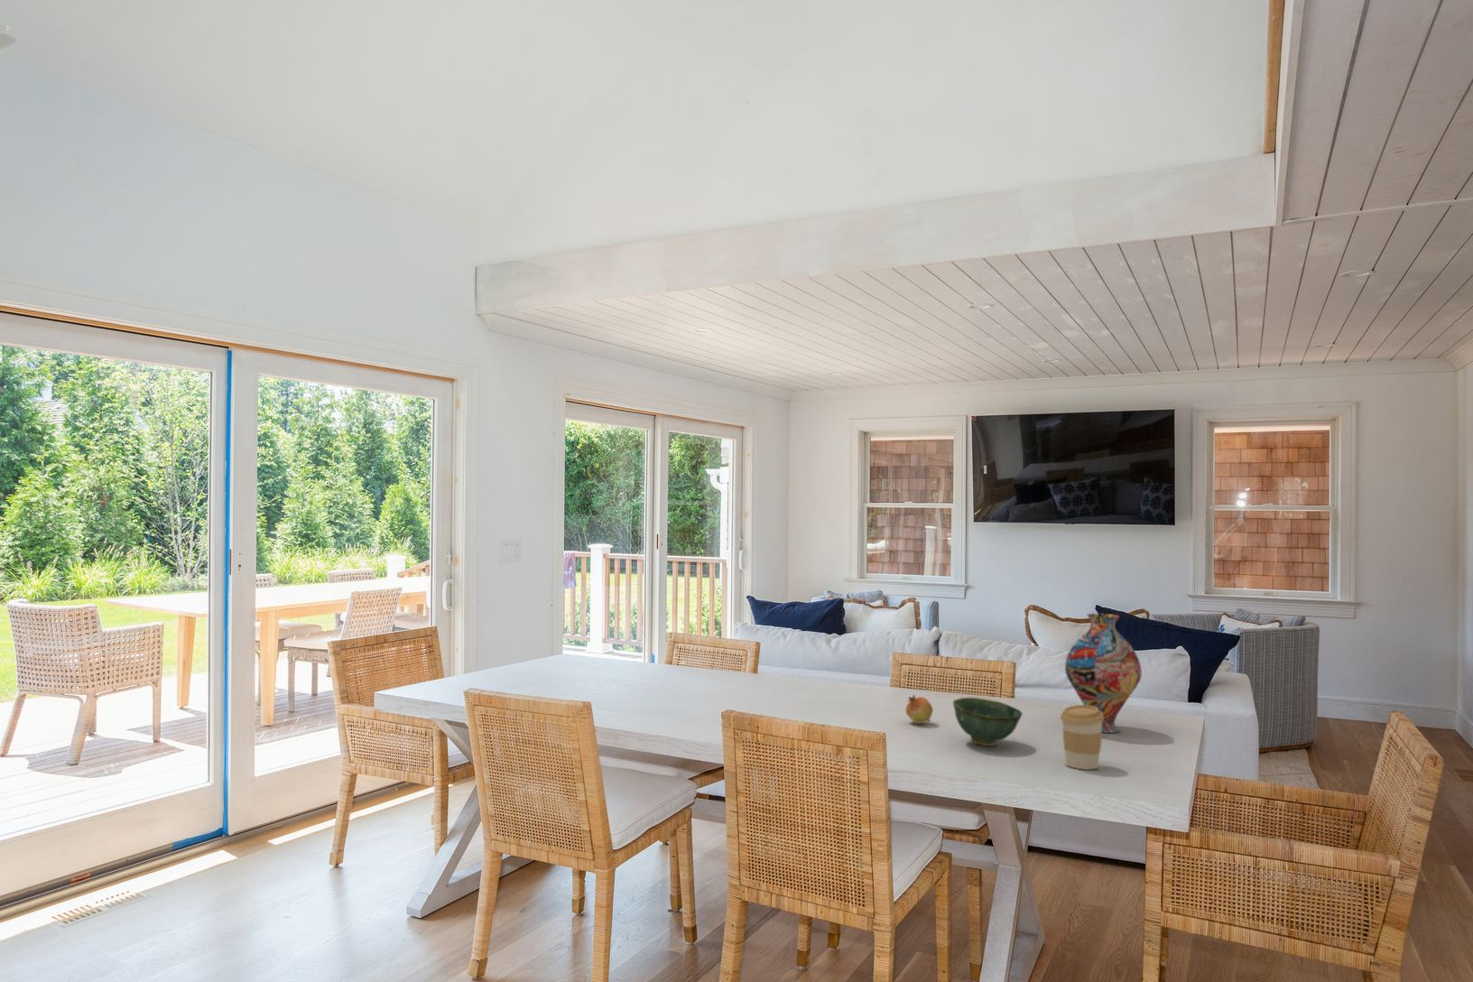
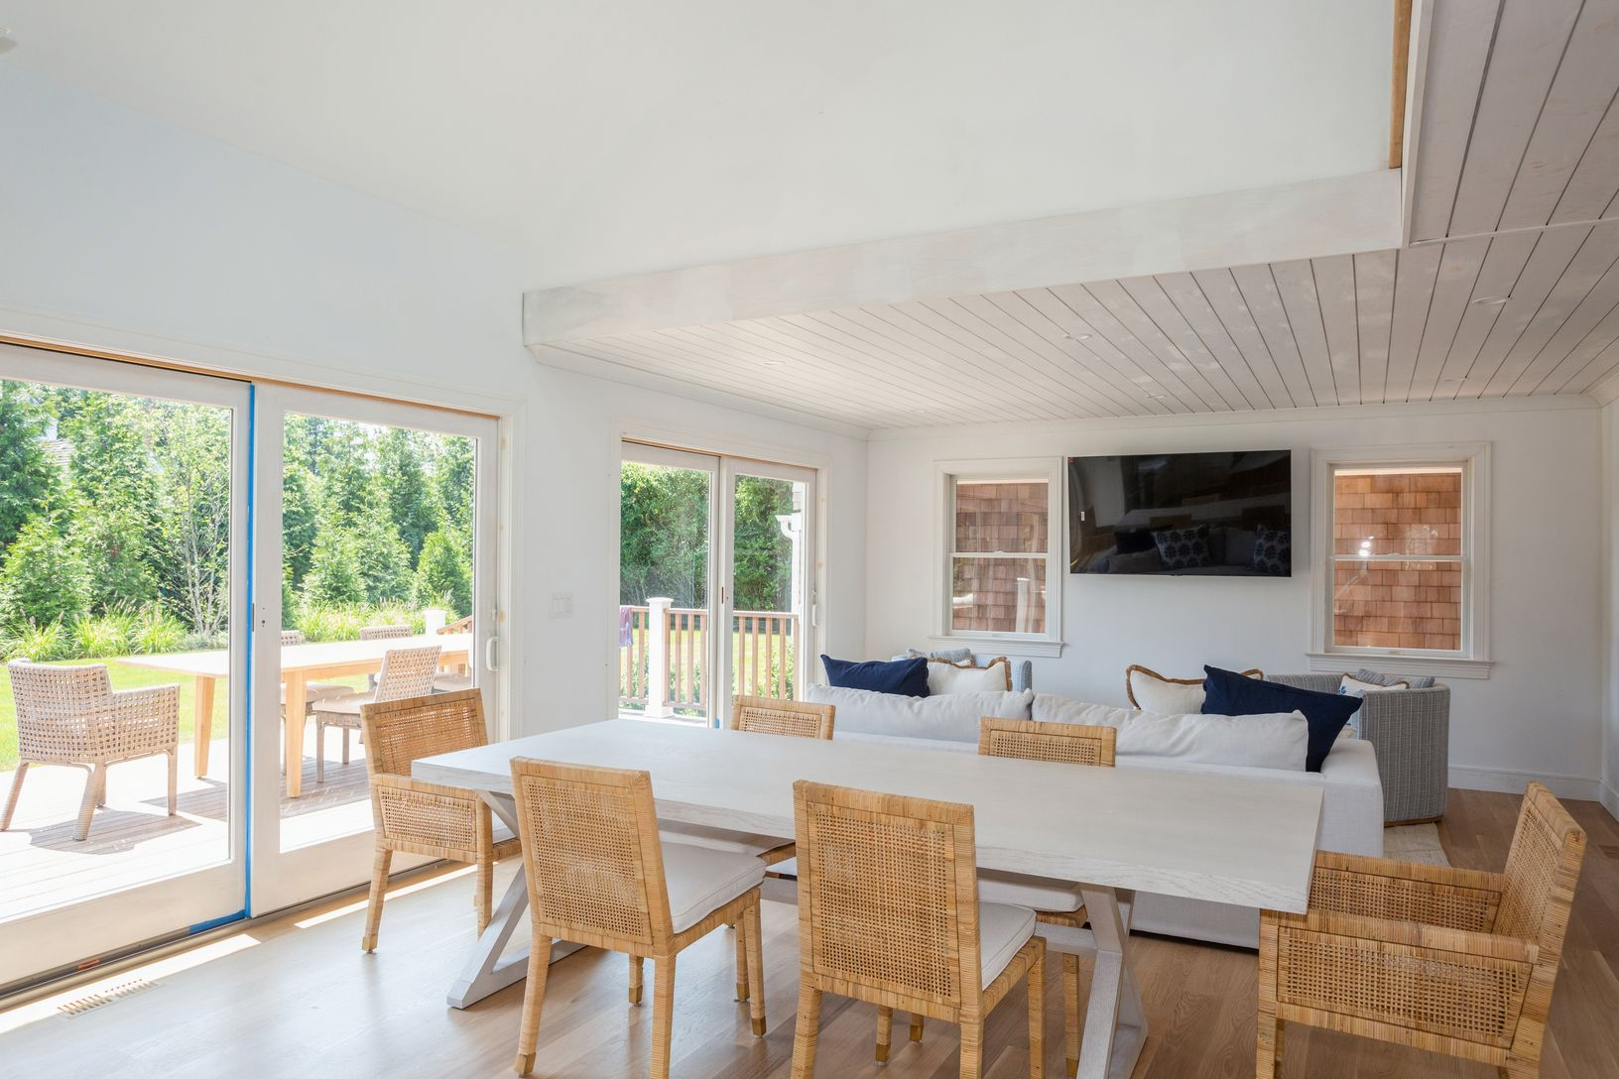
- vase (1103, 672)
- coffee cup (1082, 735)
- bowl (986, 723)
- fruit (918, 708)
